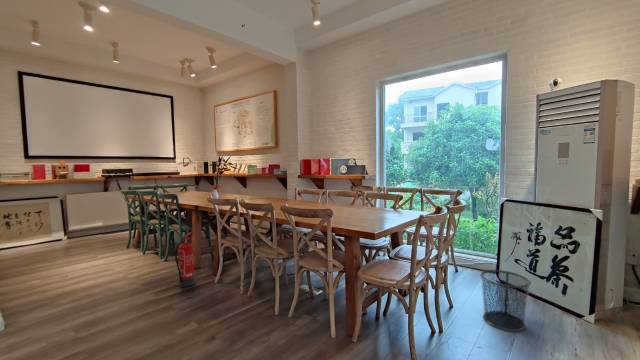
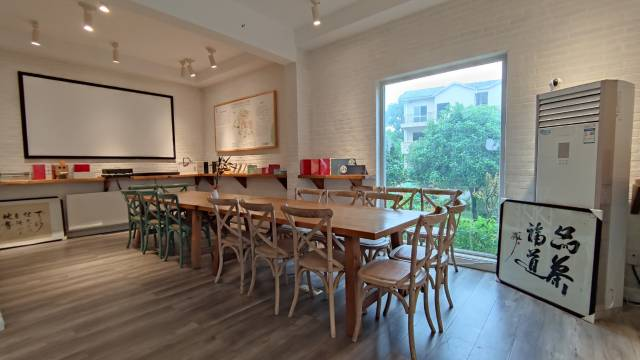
- fire extinguisher (184, 259)
- waste bin (504, 299)
